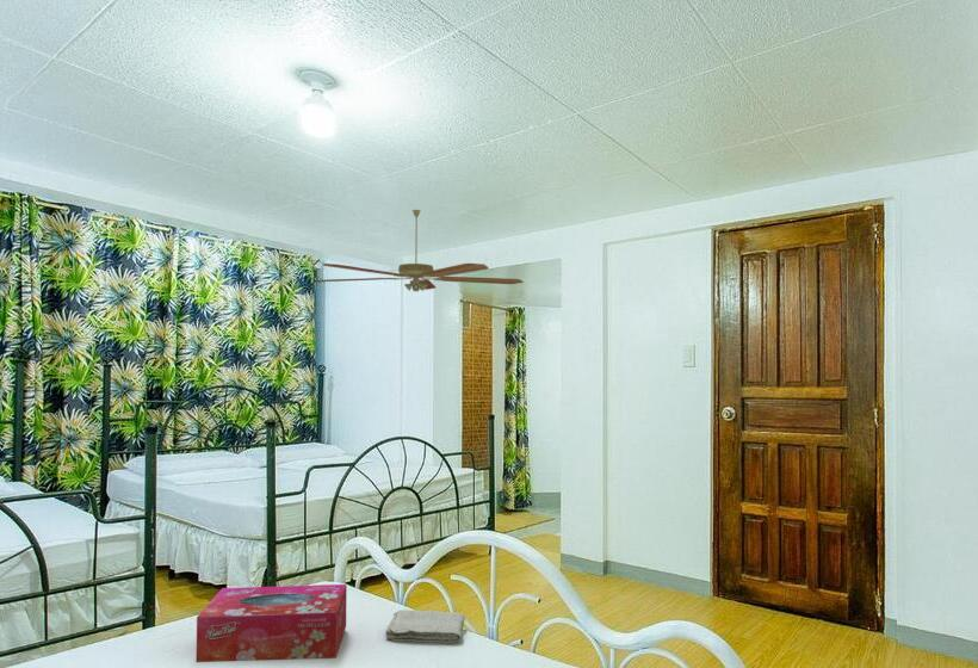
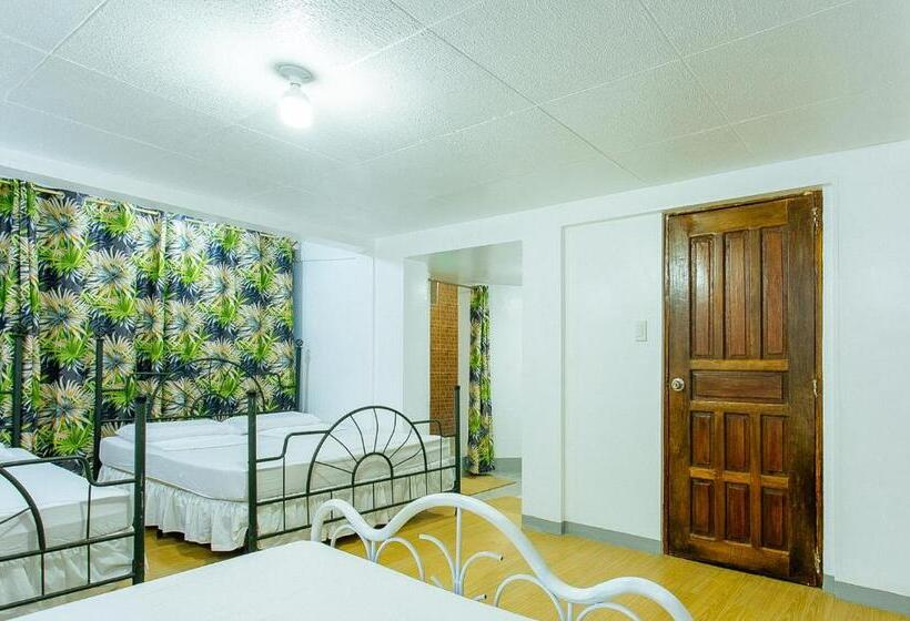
- ceiling fan (416, 250)
- tissue box (276, 621)
- washcloth (426, 624)
